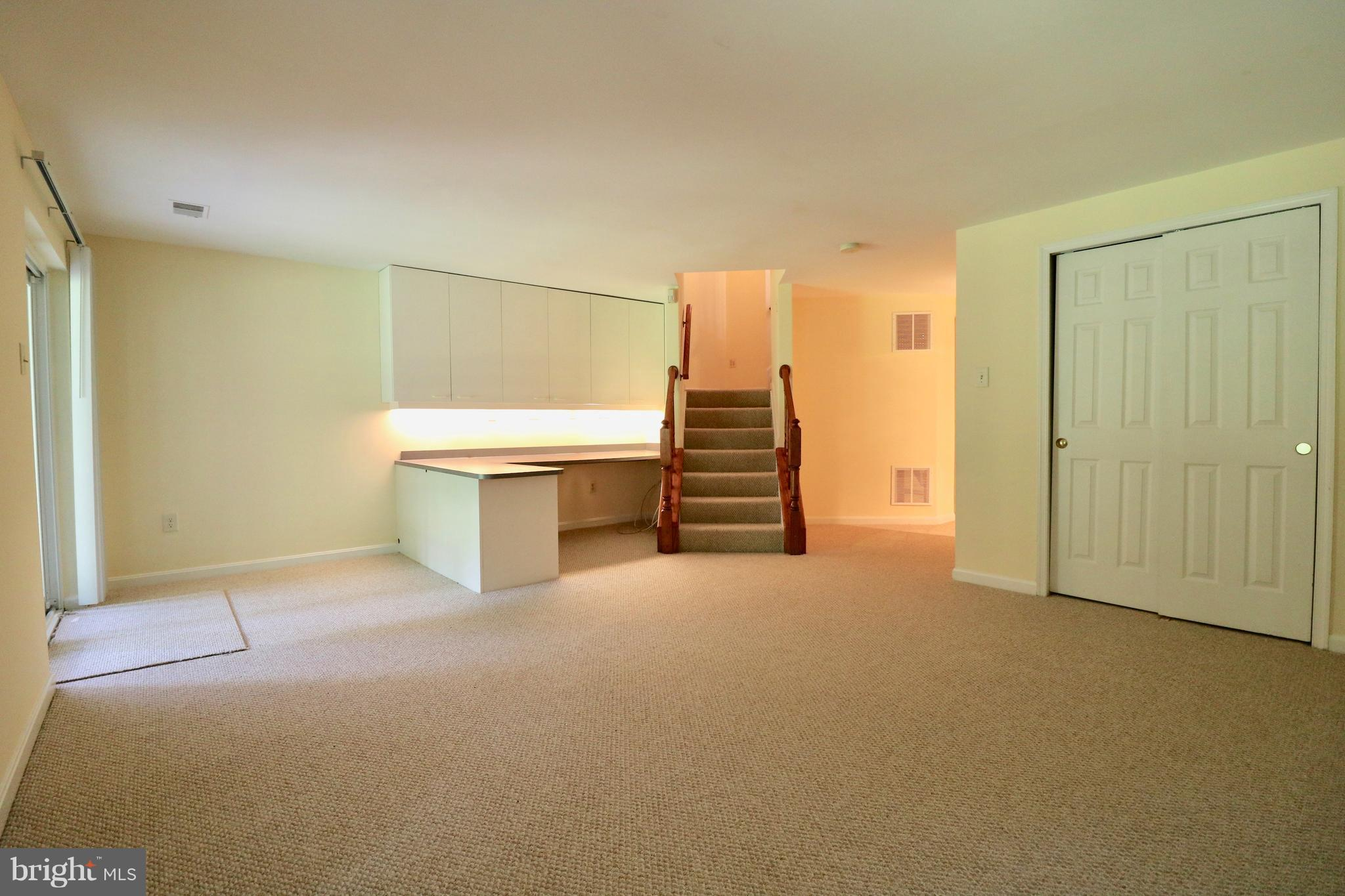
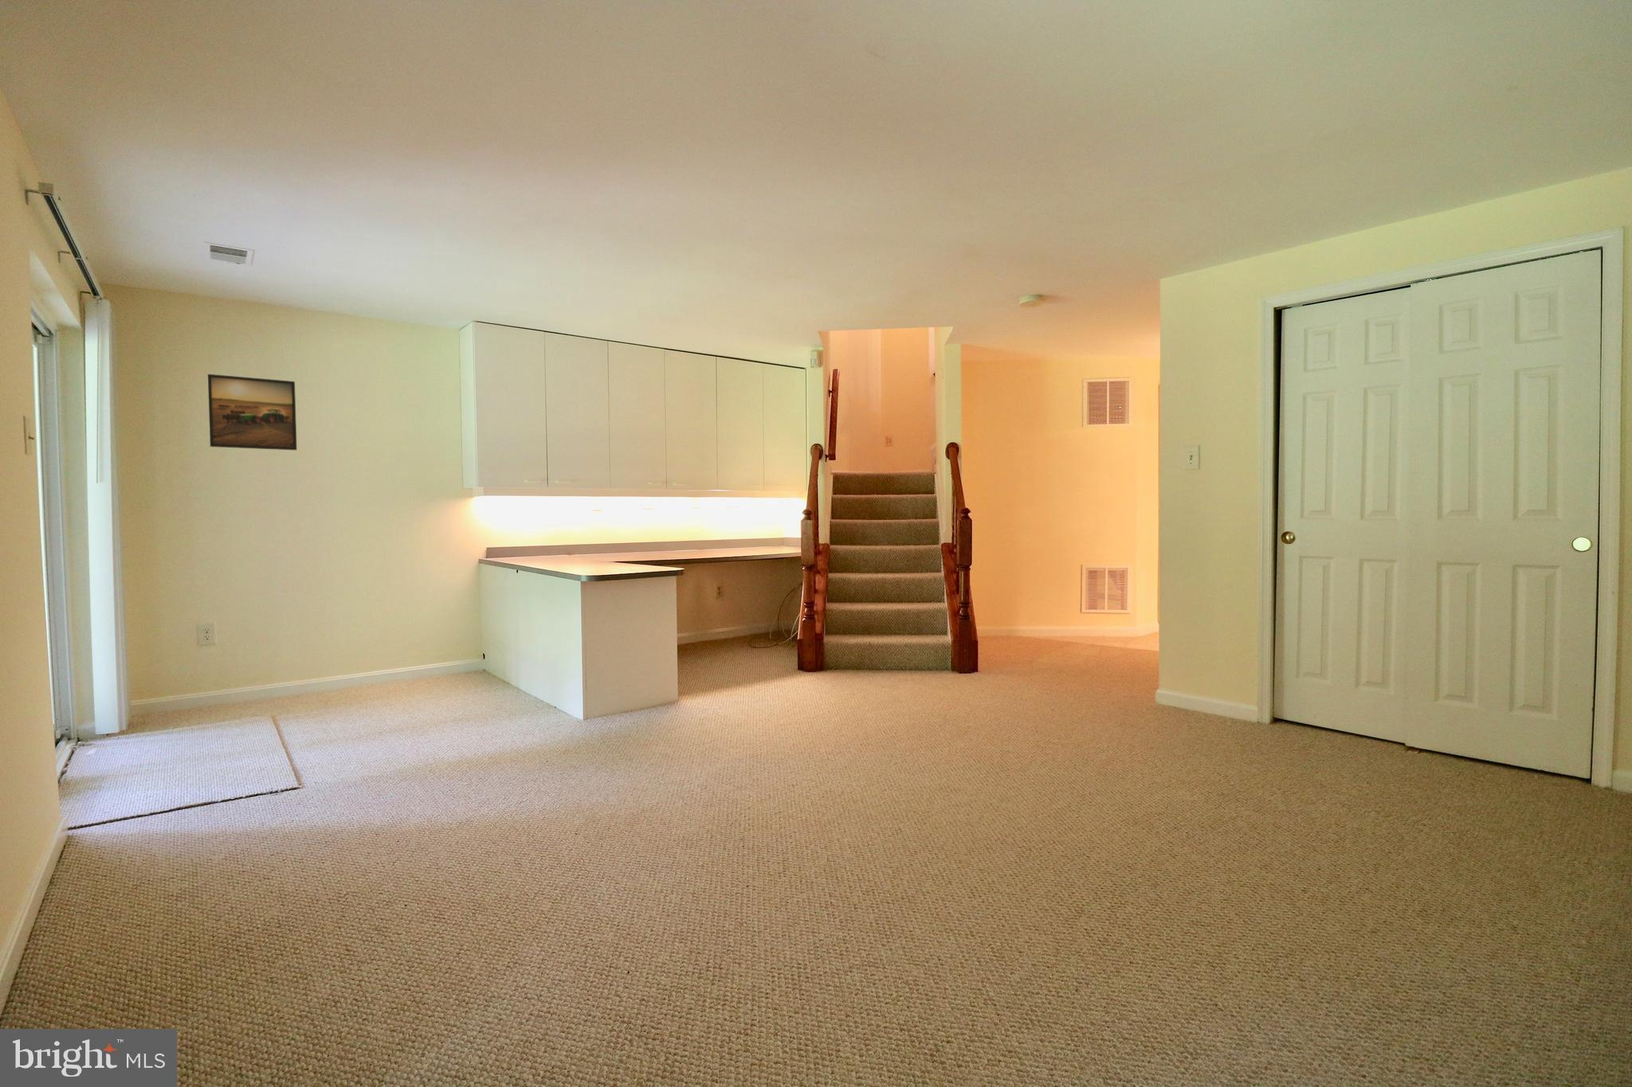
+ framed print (254, 414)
